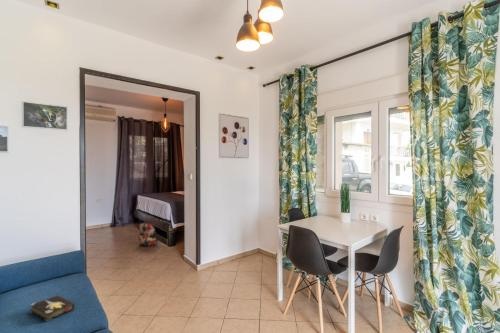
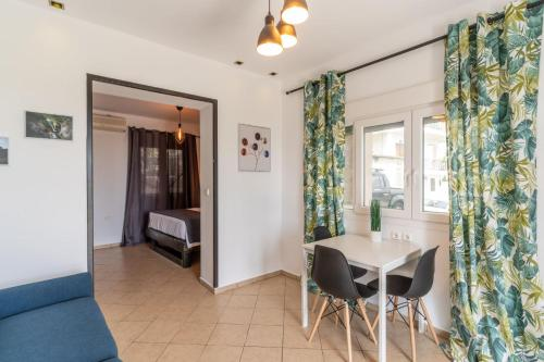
- hardback book (52, 306)
- backpack (147, 232)
